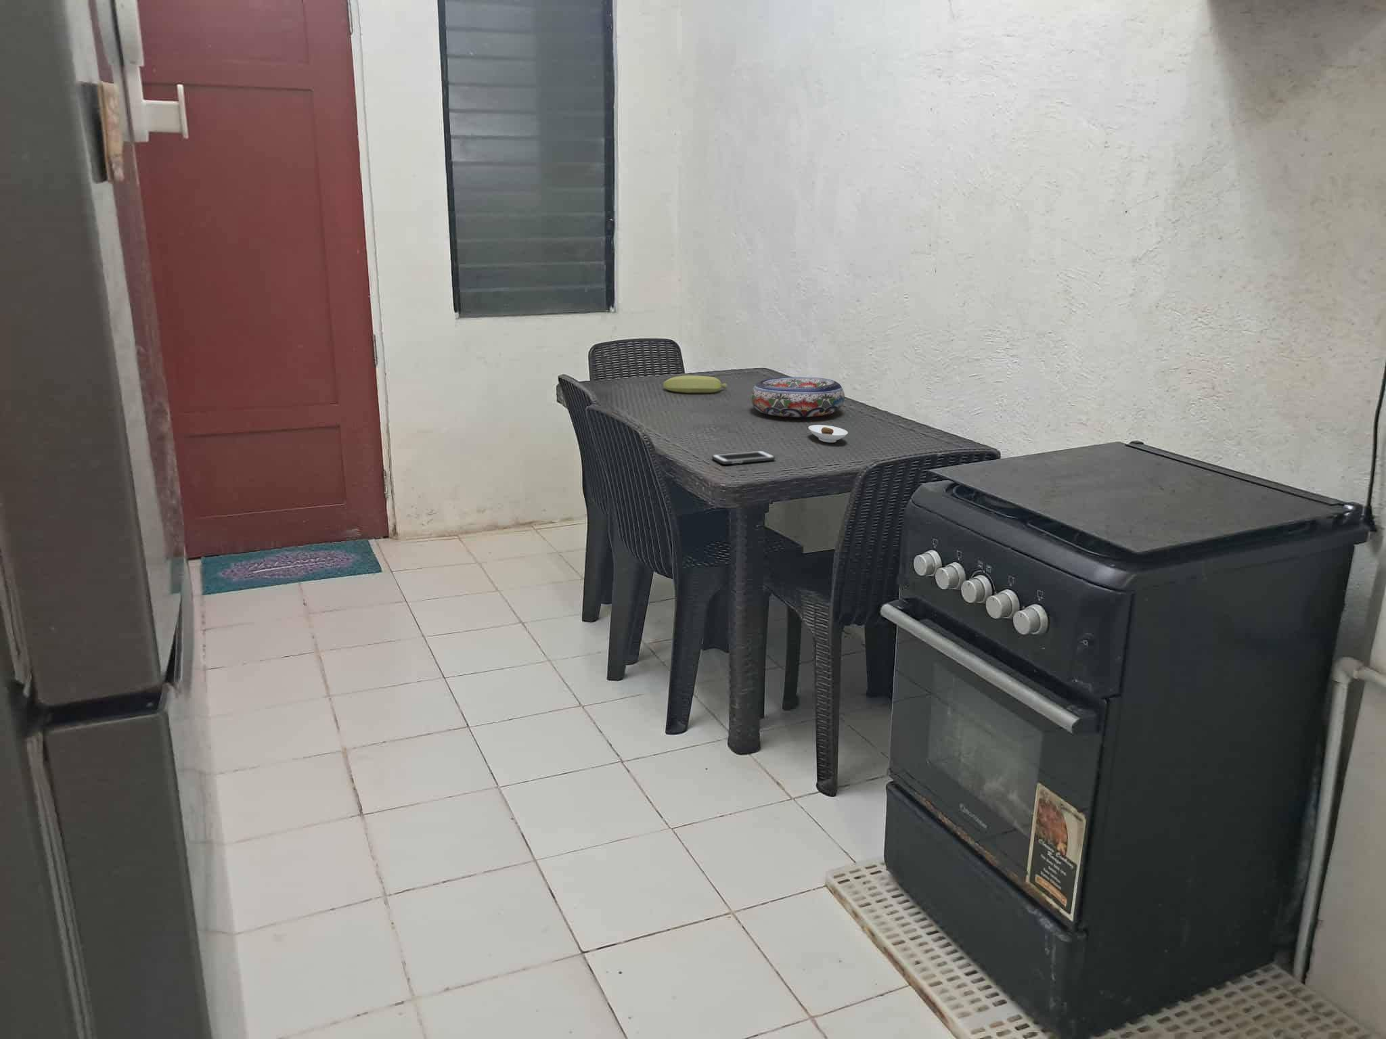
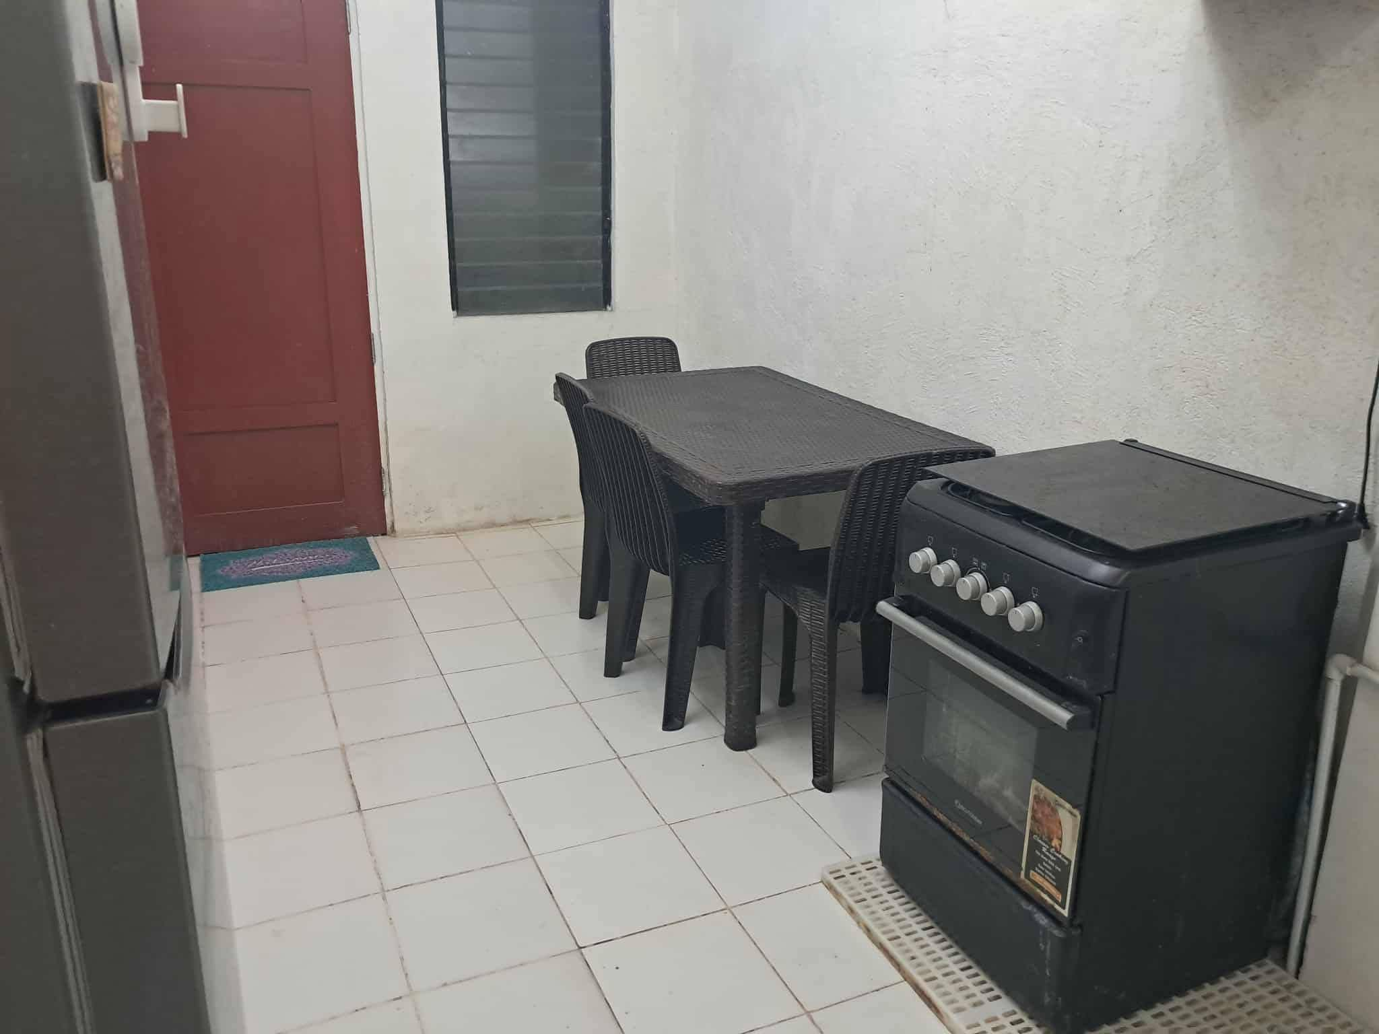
- saucer (827, 433)
- cell phone (743, 457)
- banana (697, 382)
- bowl (797, 396)
